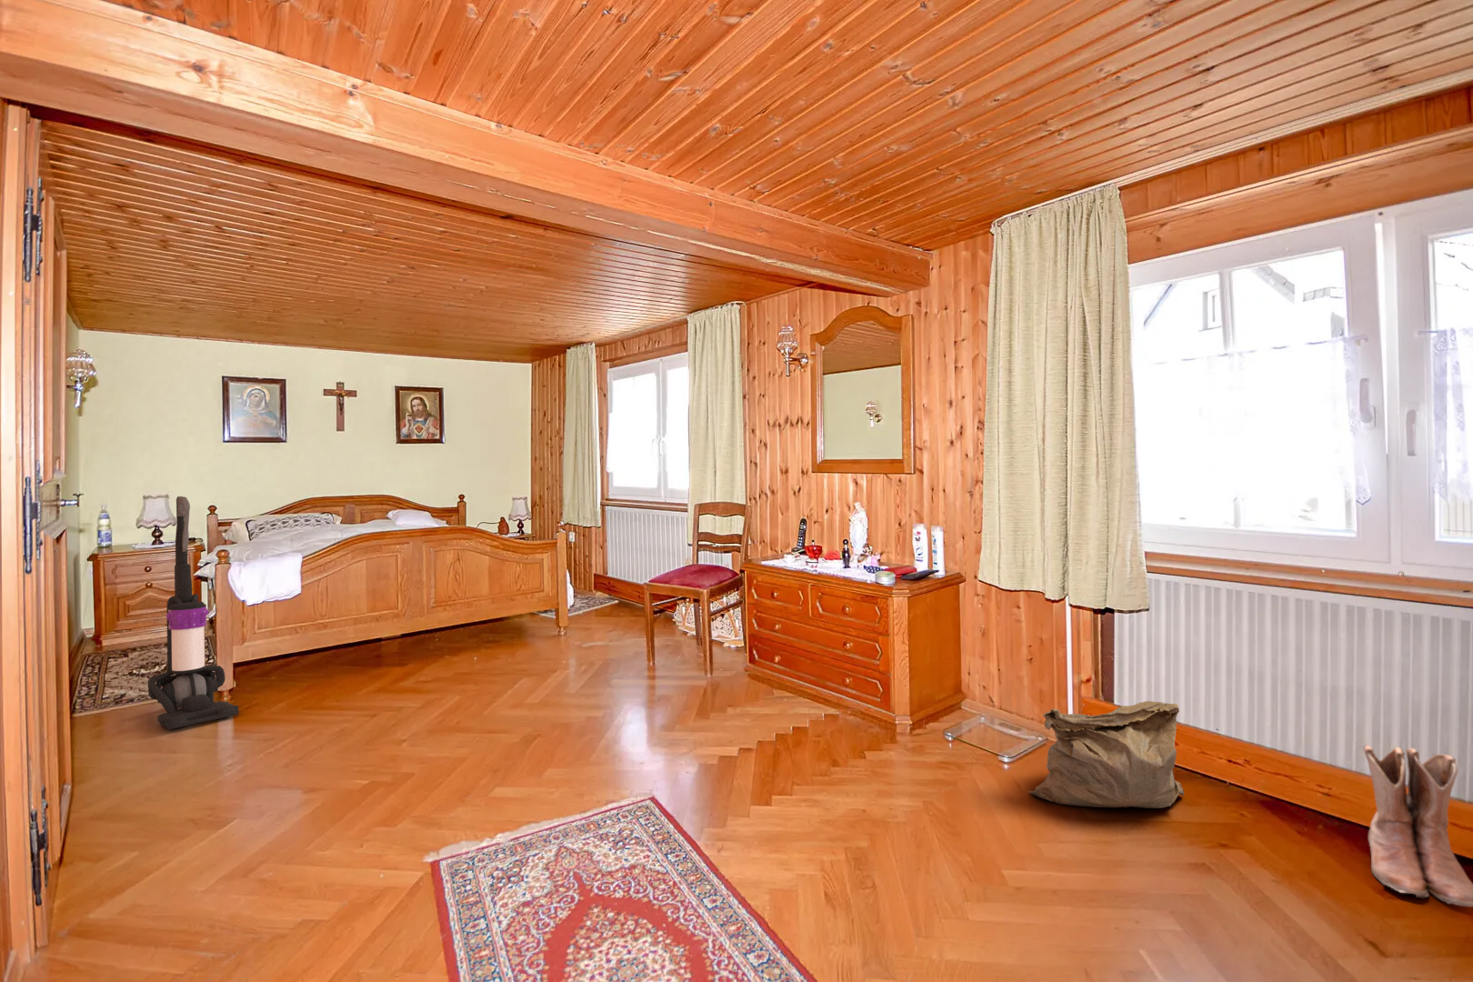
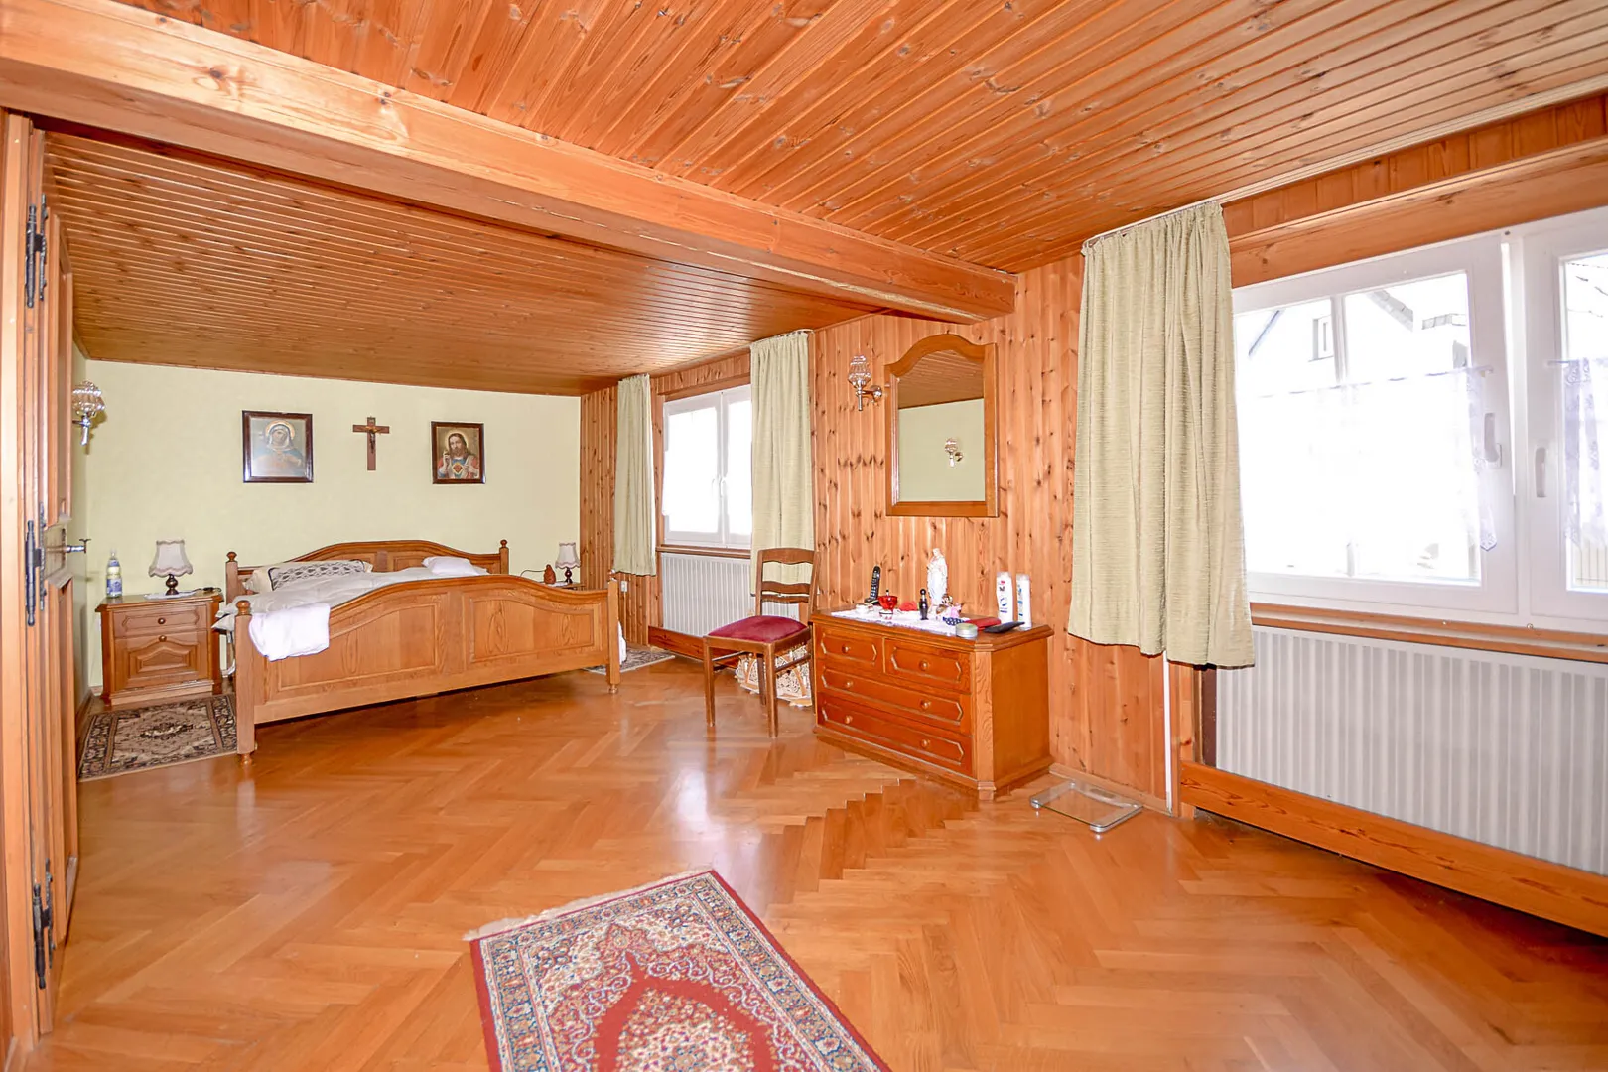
- vacuum cleaner (190, 605)
- boots (1417, 815)
- bag (1109, 750)
